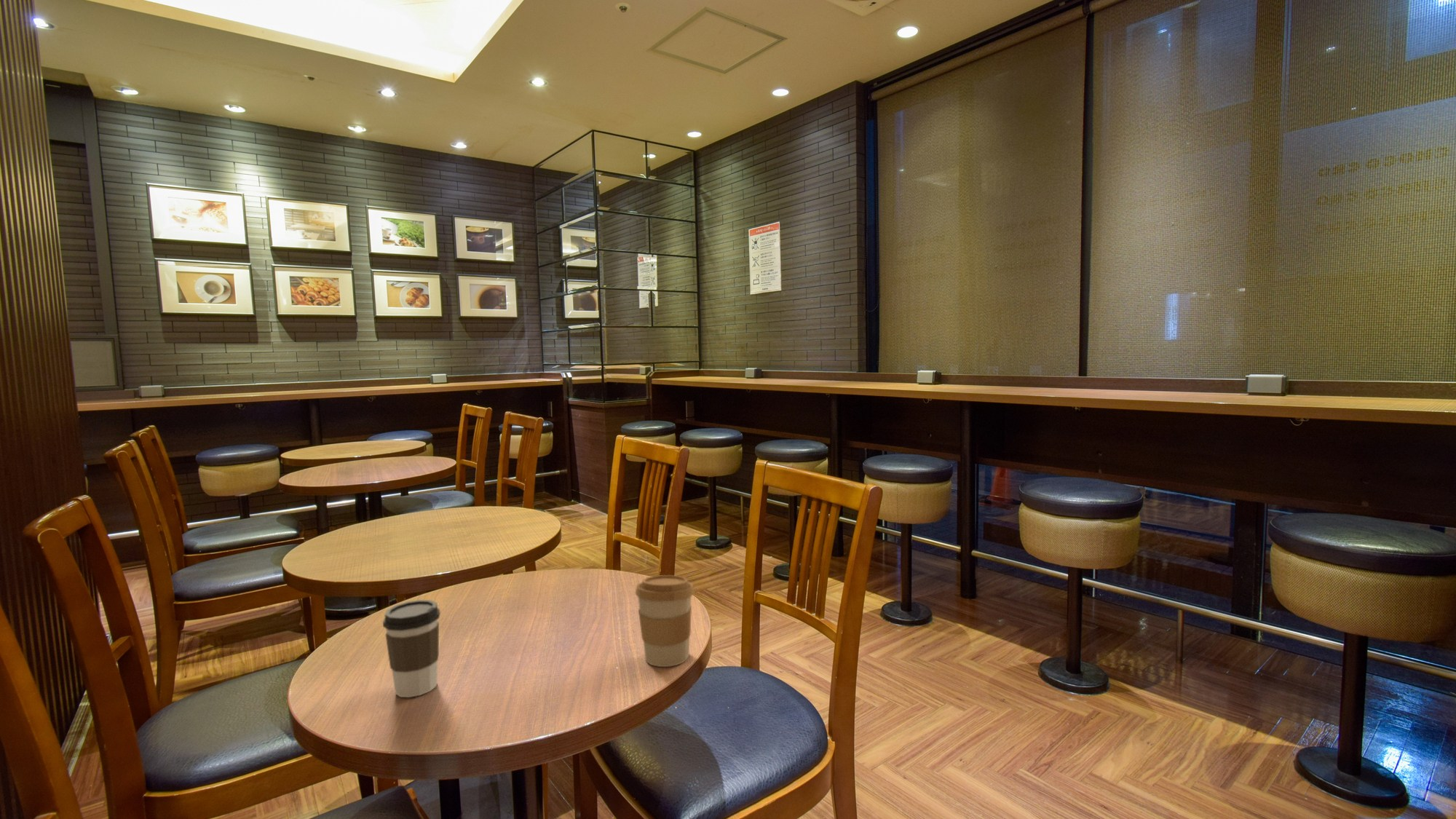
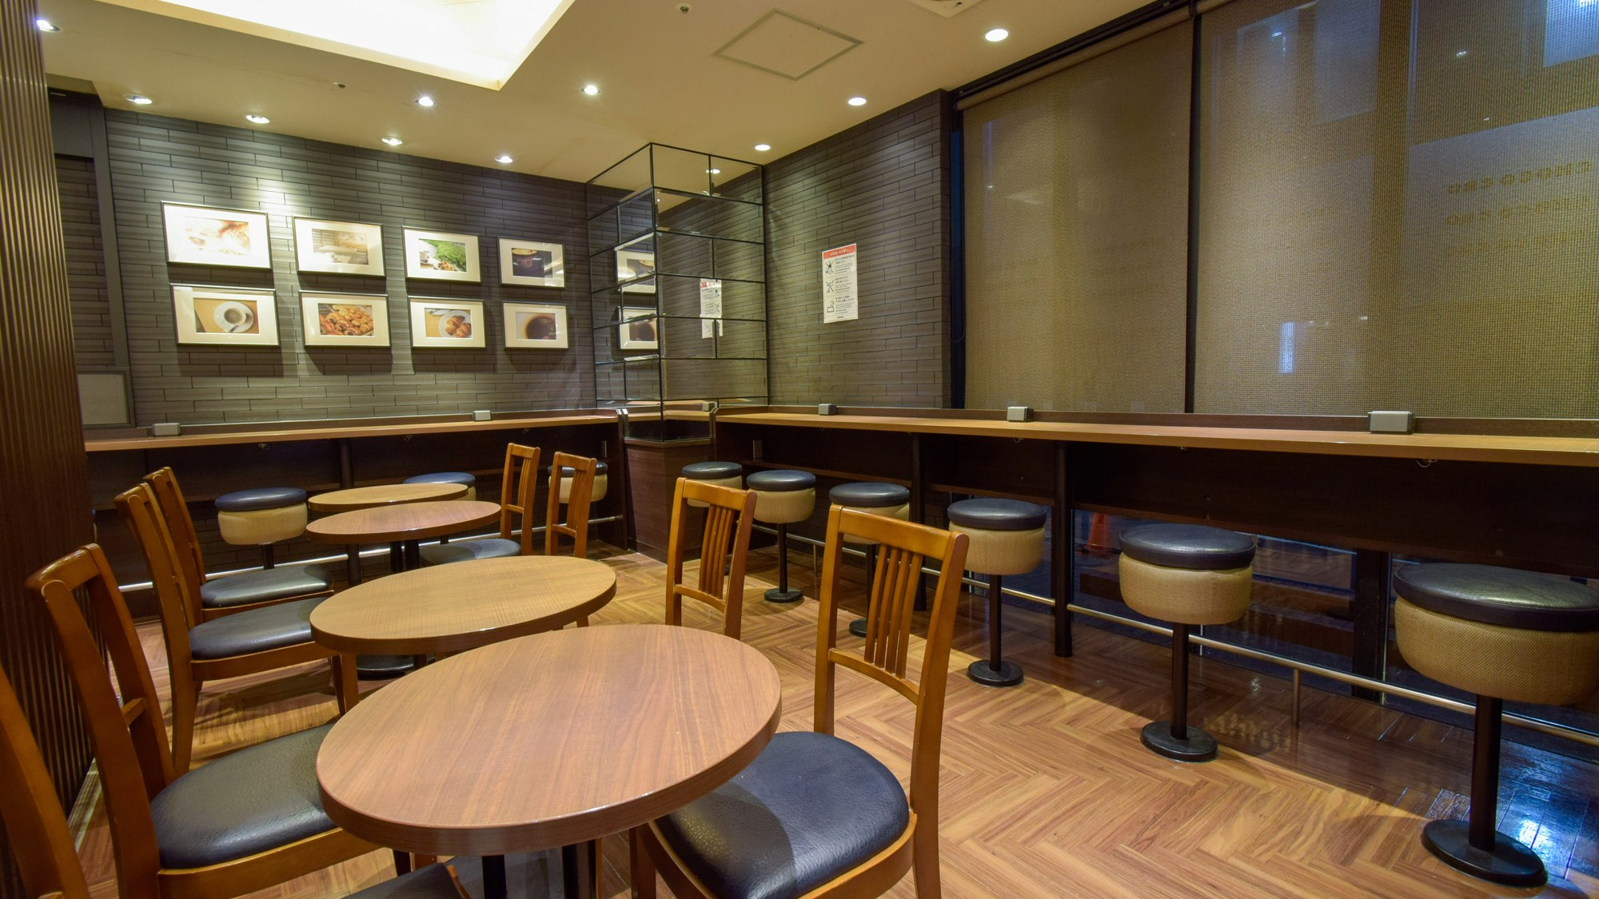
- coffee cup (414, 648)
- coffee cup (665, 617)
